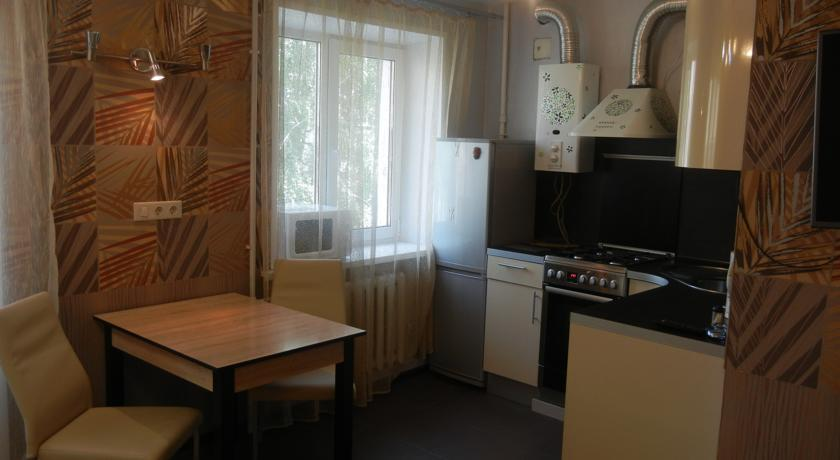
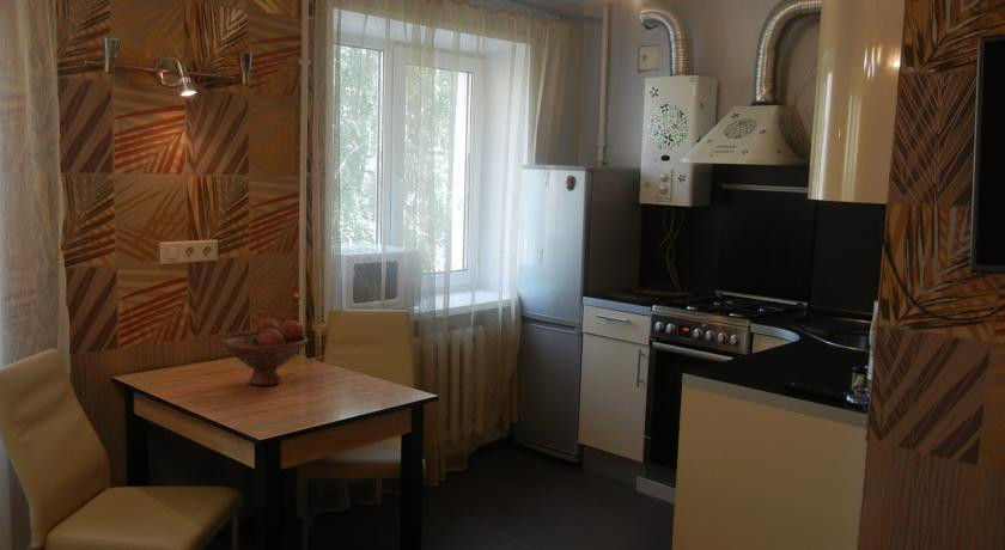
+ fruit bowl (264, 352)
